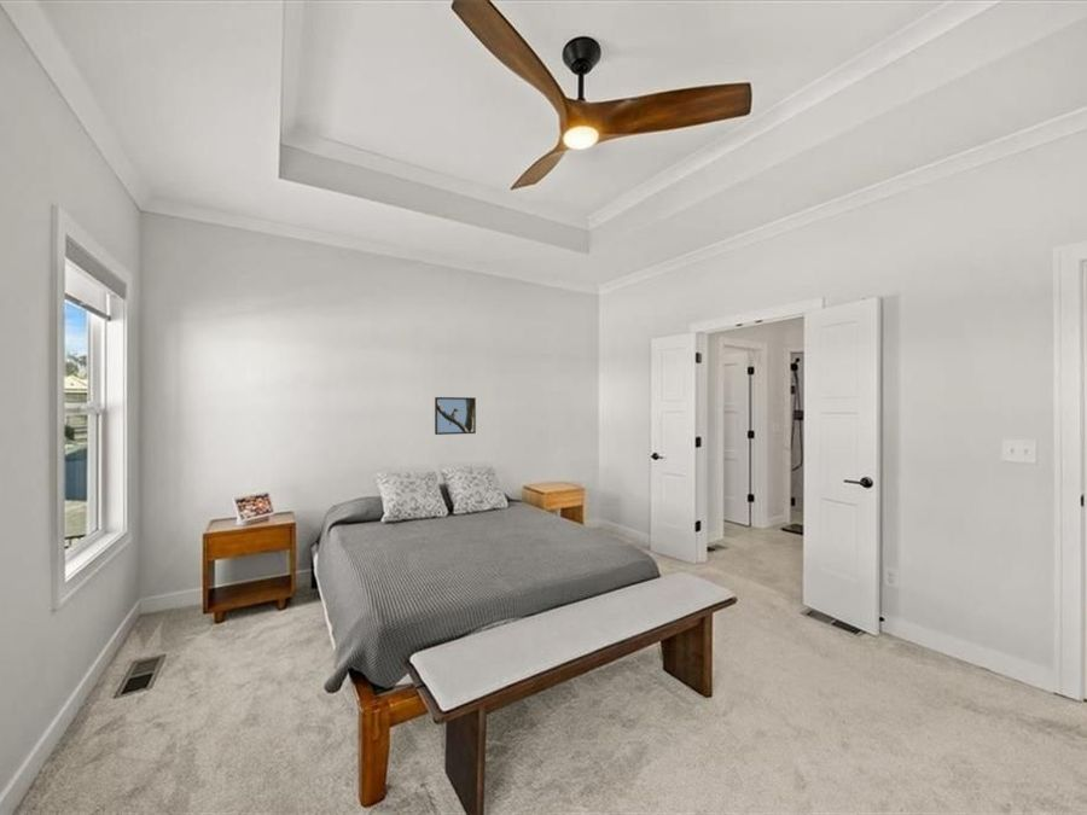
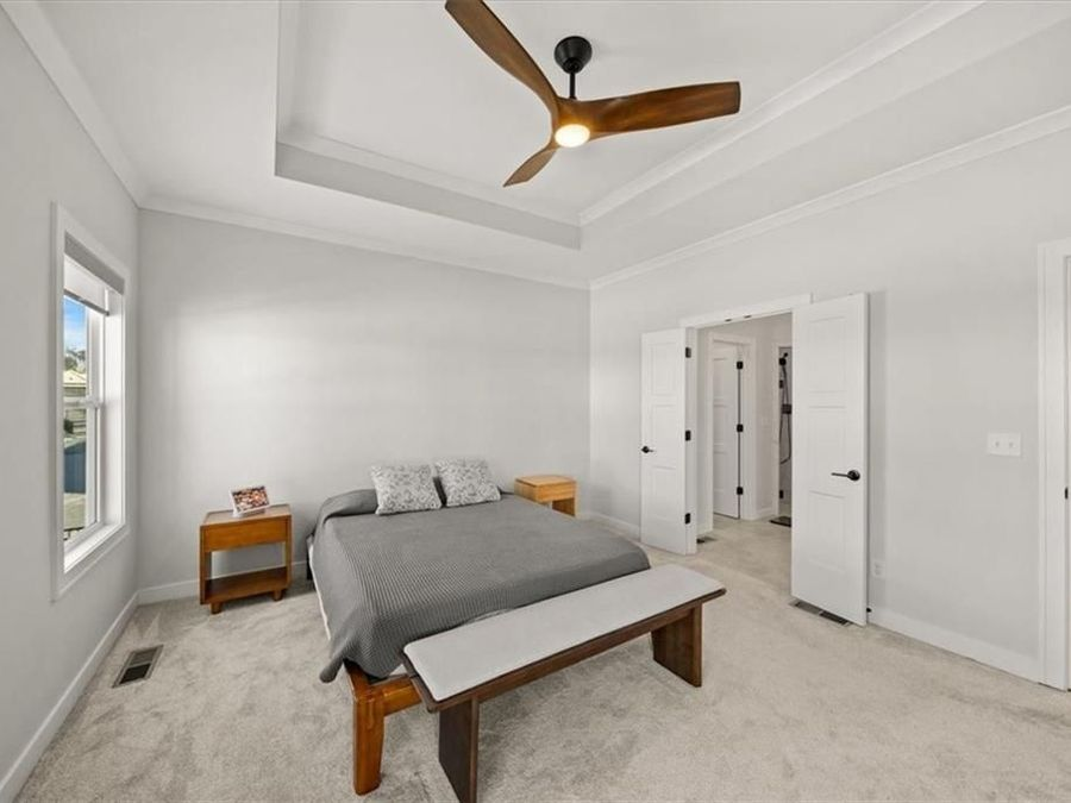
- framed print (455, 415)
